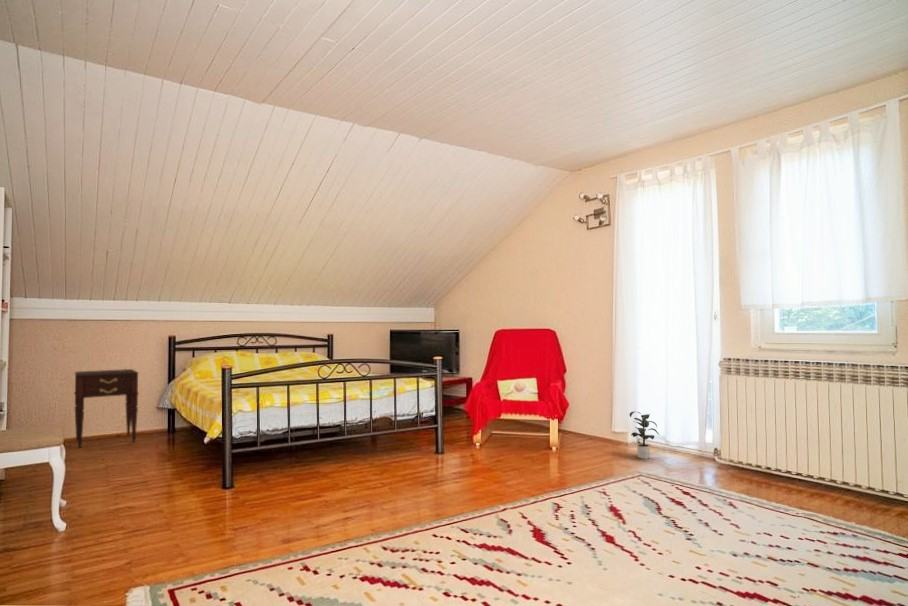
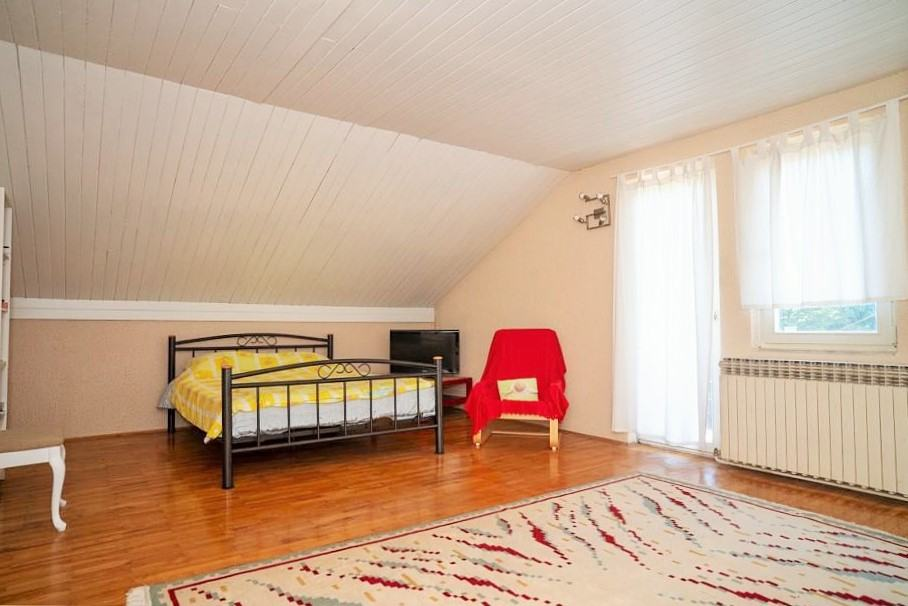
- potted plant (646, 435)
- nightstand (105, 396)
